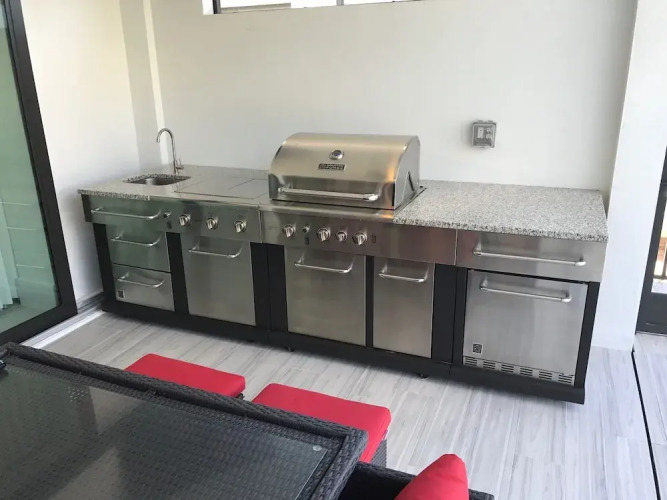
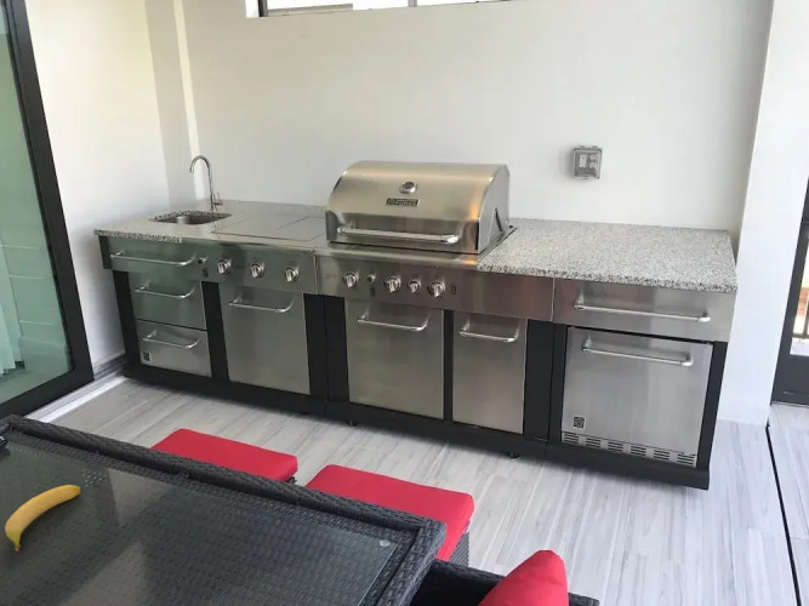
+ banana (41, 510)
